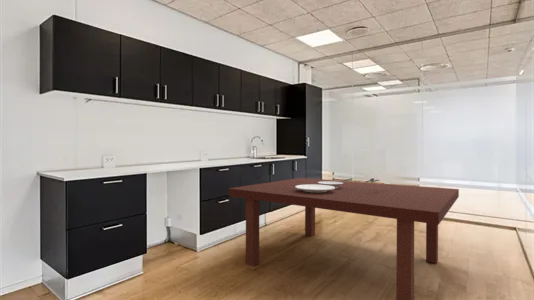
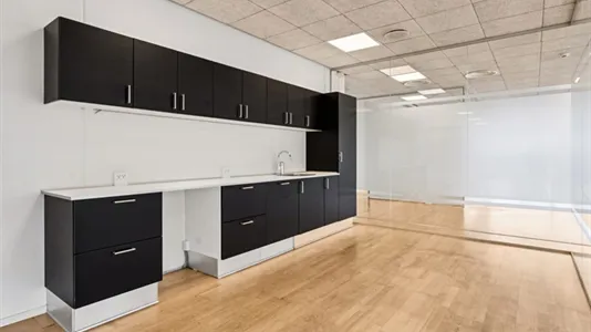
- dining table (343, 211)
